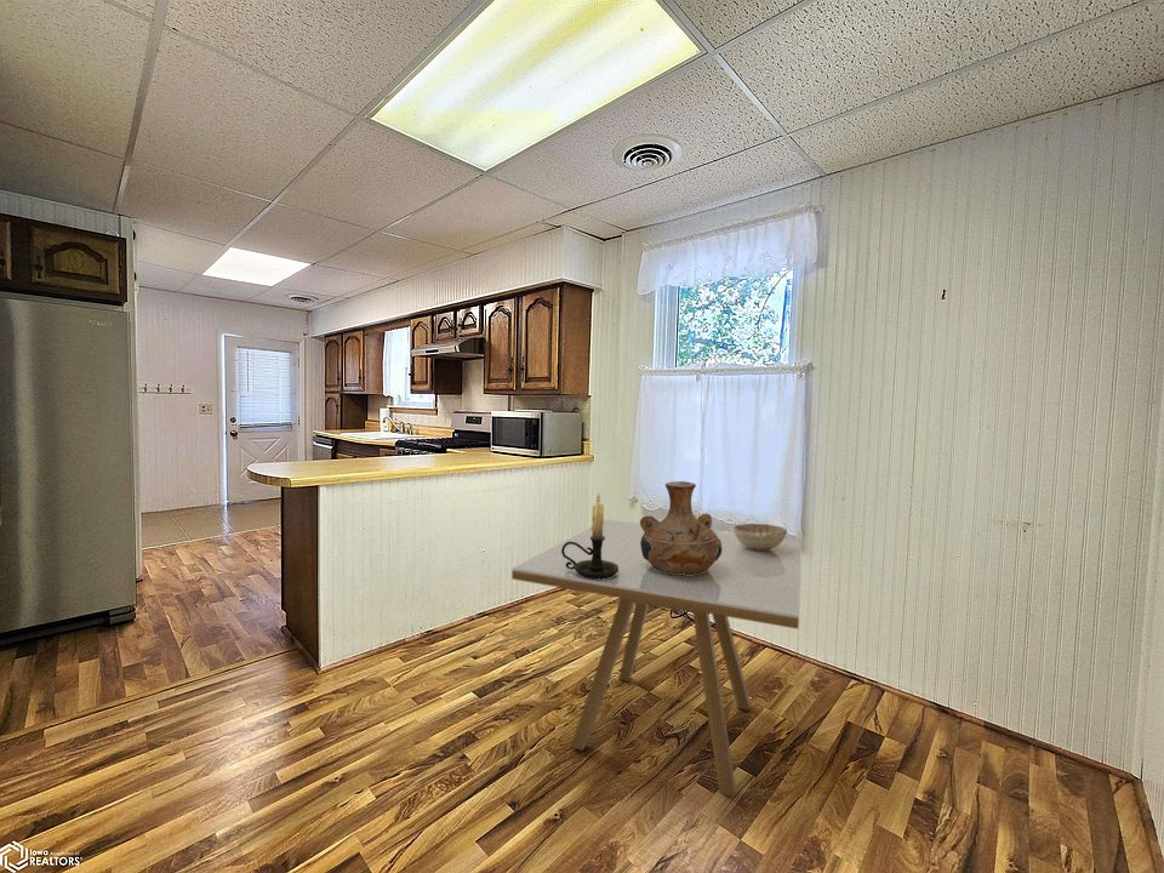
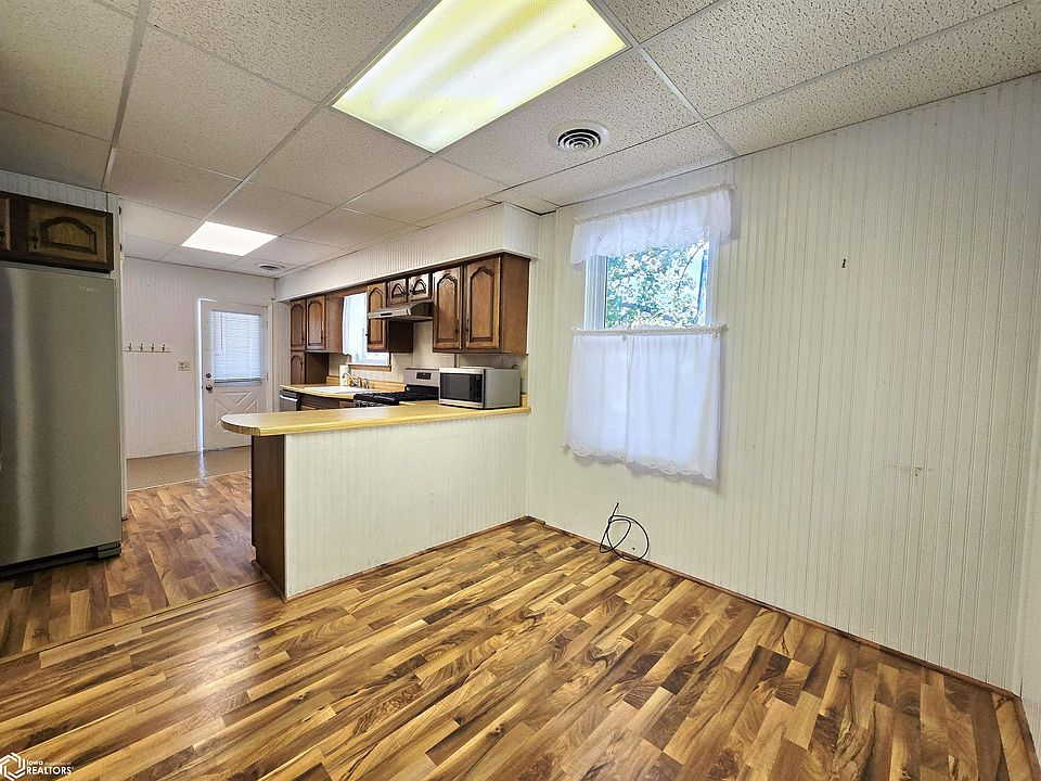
- vase (680, 524)
- dining table (696, 638)
- decorative bowl (759, 536)
- candle holder (592, 530)
